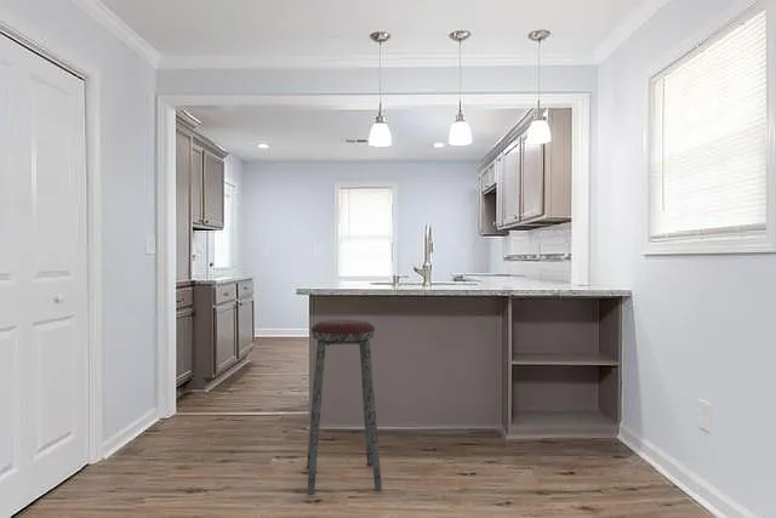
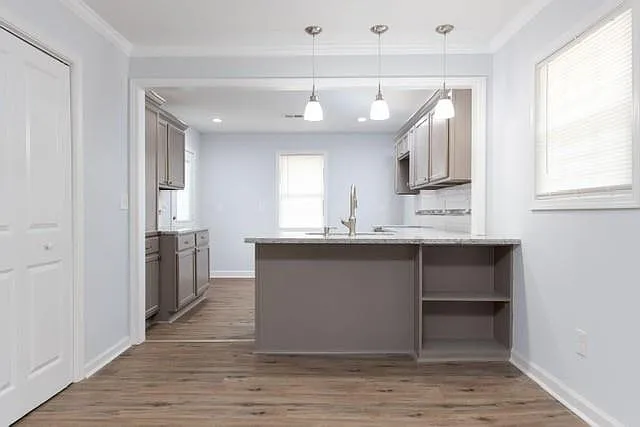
- music stool (363, 398)
